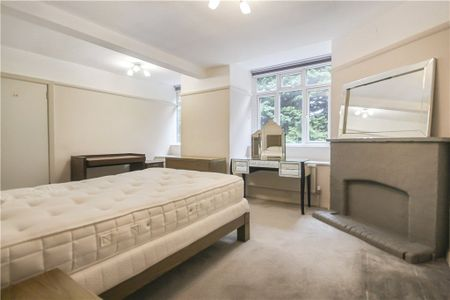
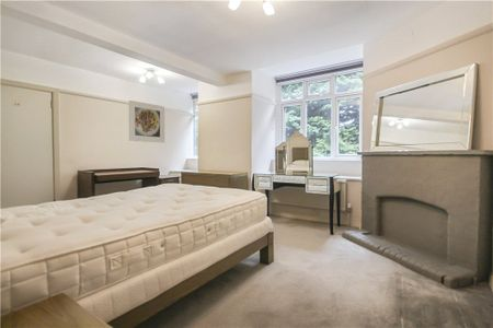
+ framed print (147, 122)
